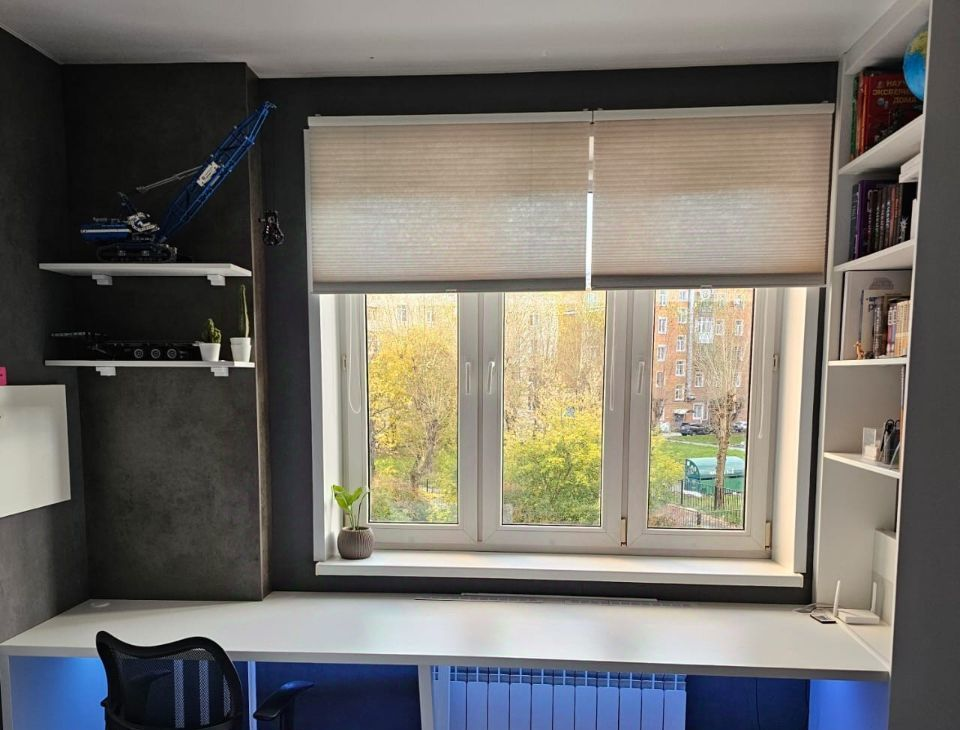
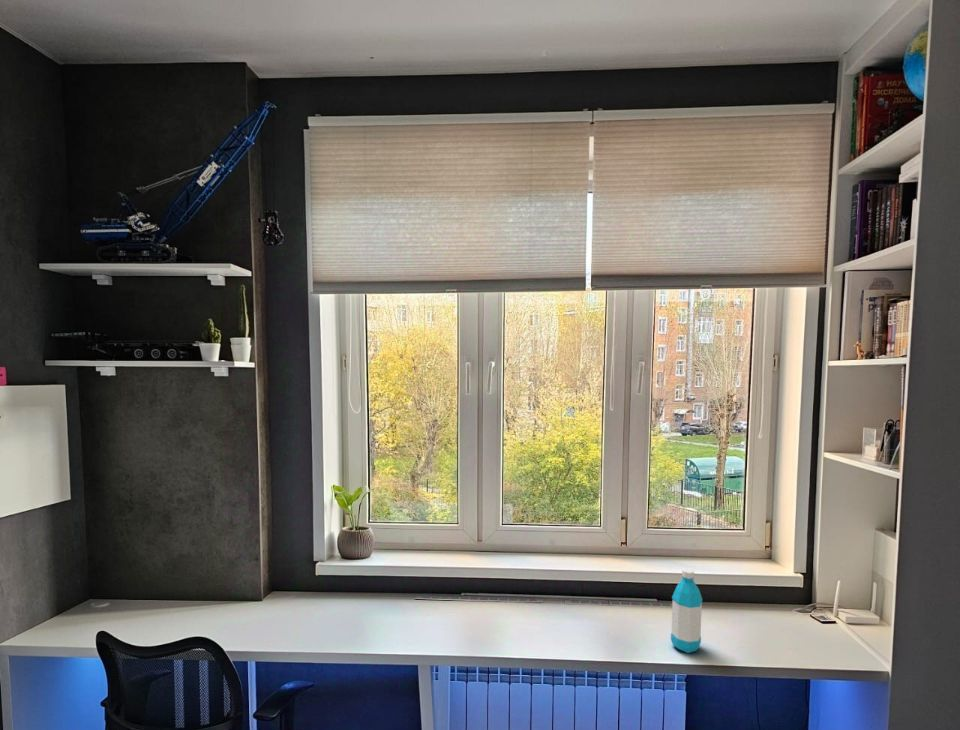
+ water bottle (686, 608)
